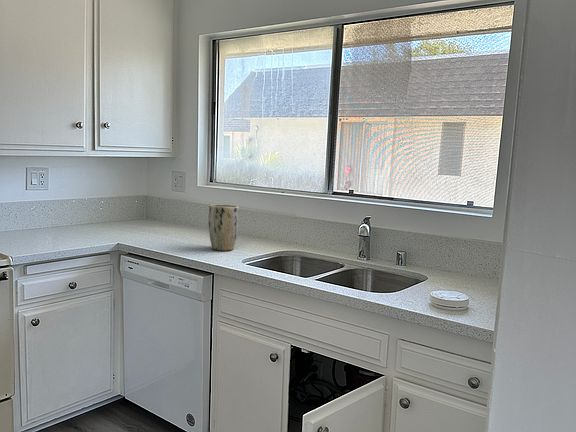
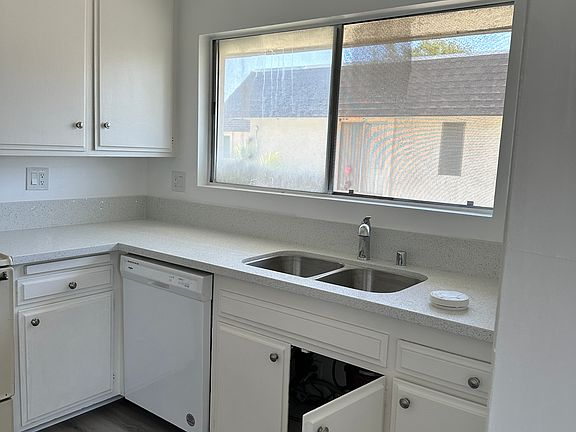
- plant pot (223, 227)
